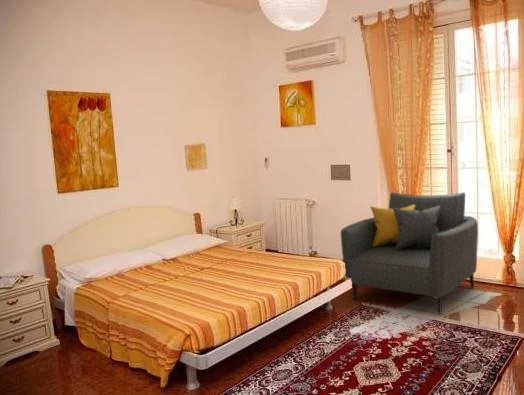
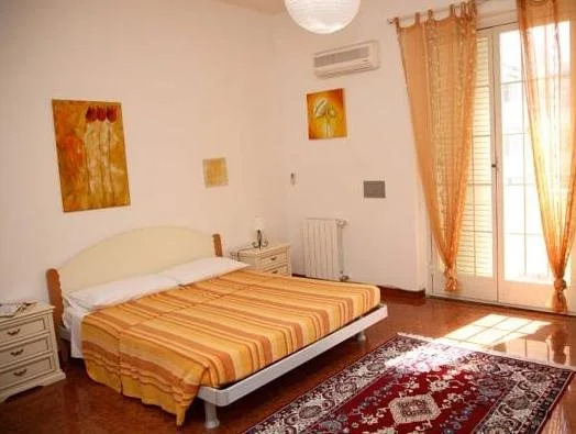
- armchair (411, 245)
